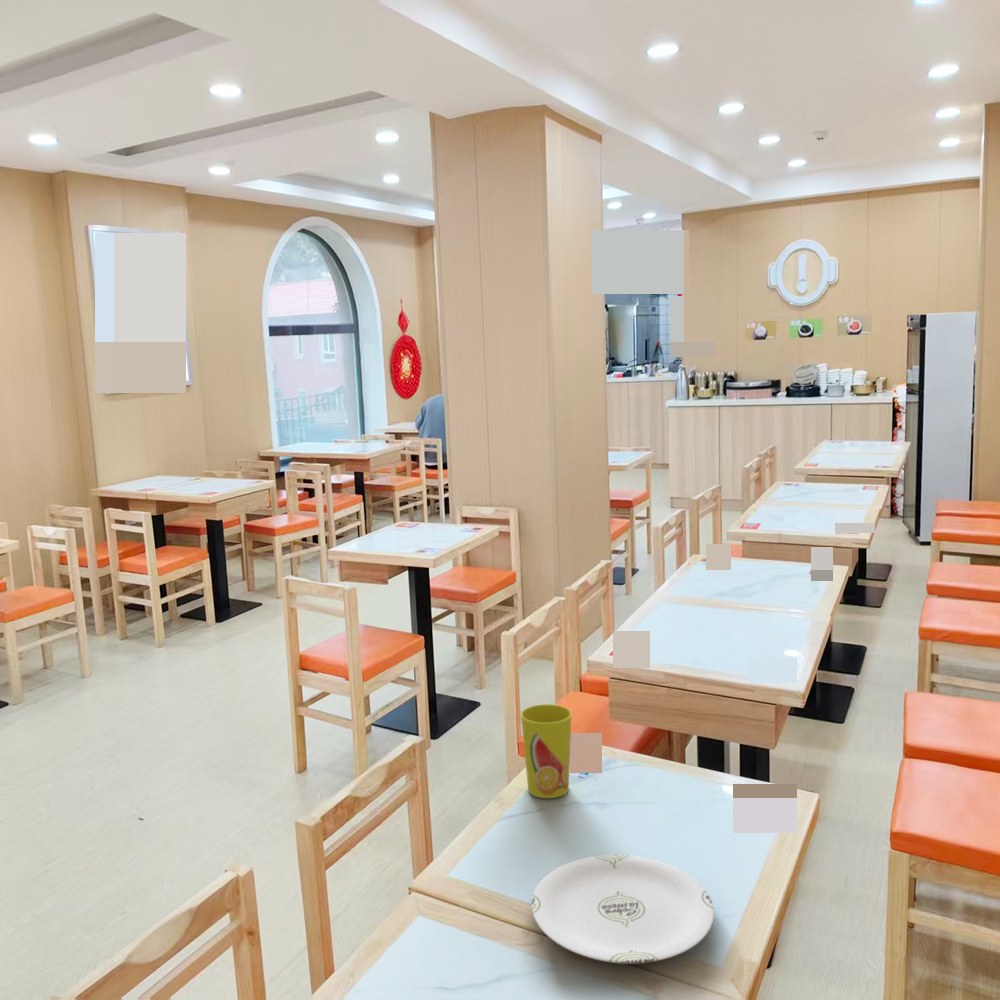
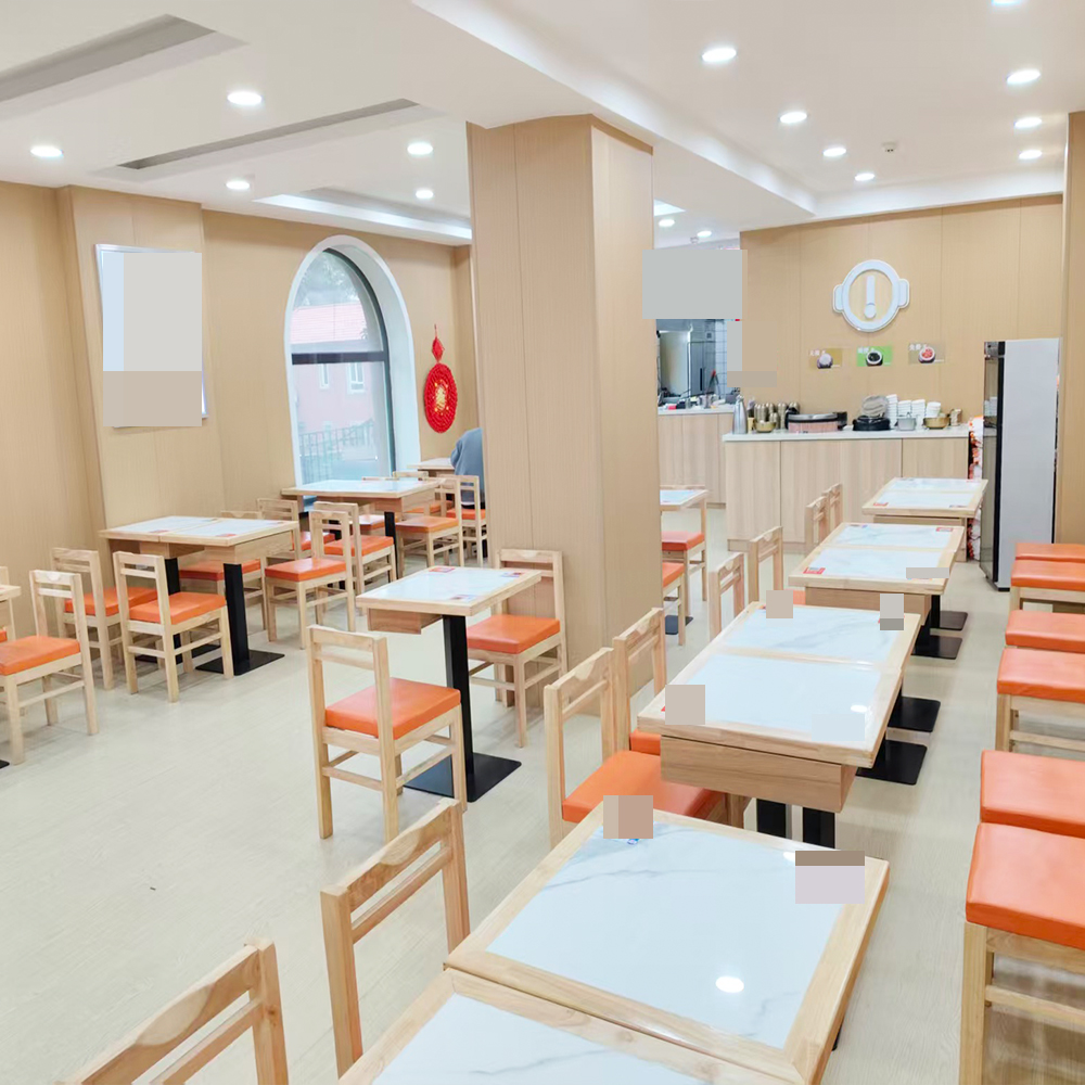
- plate (621, 909)
- cup (547, 751)
